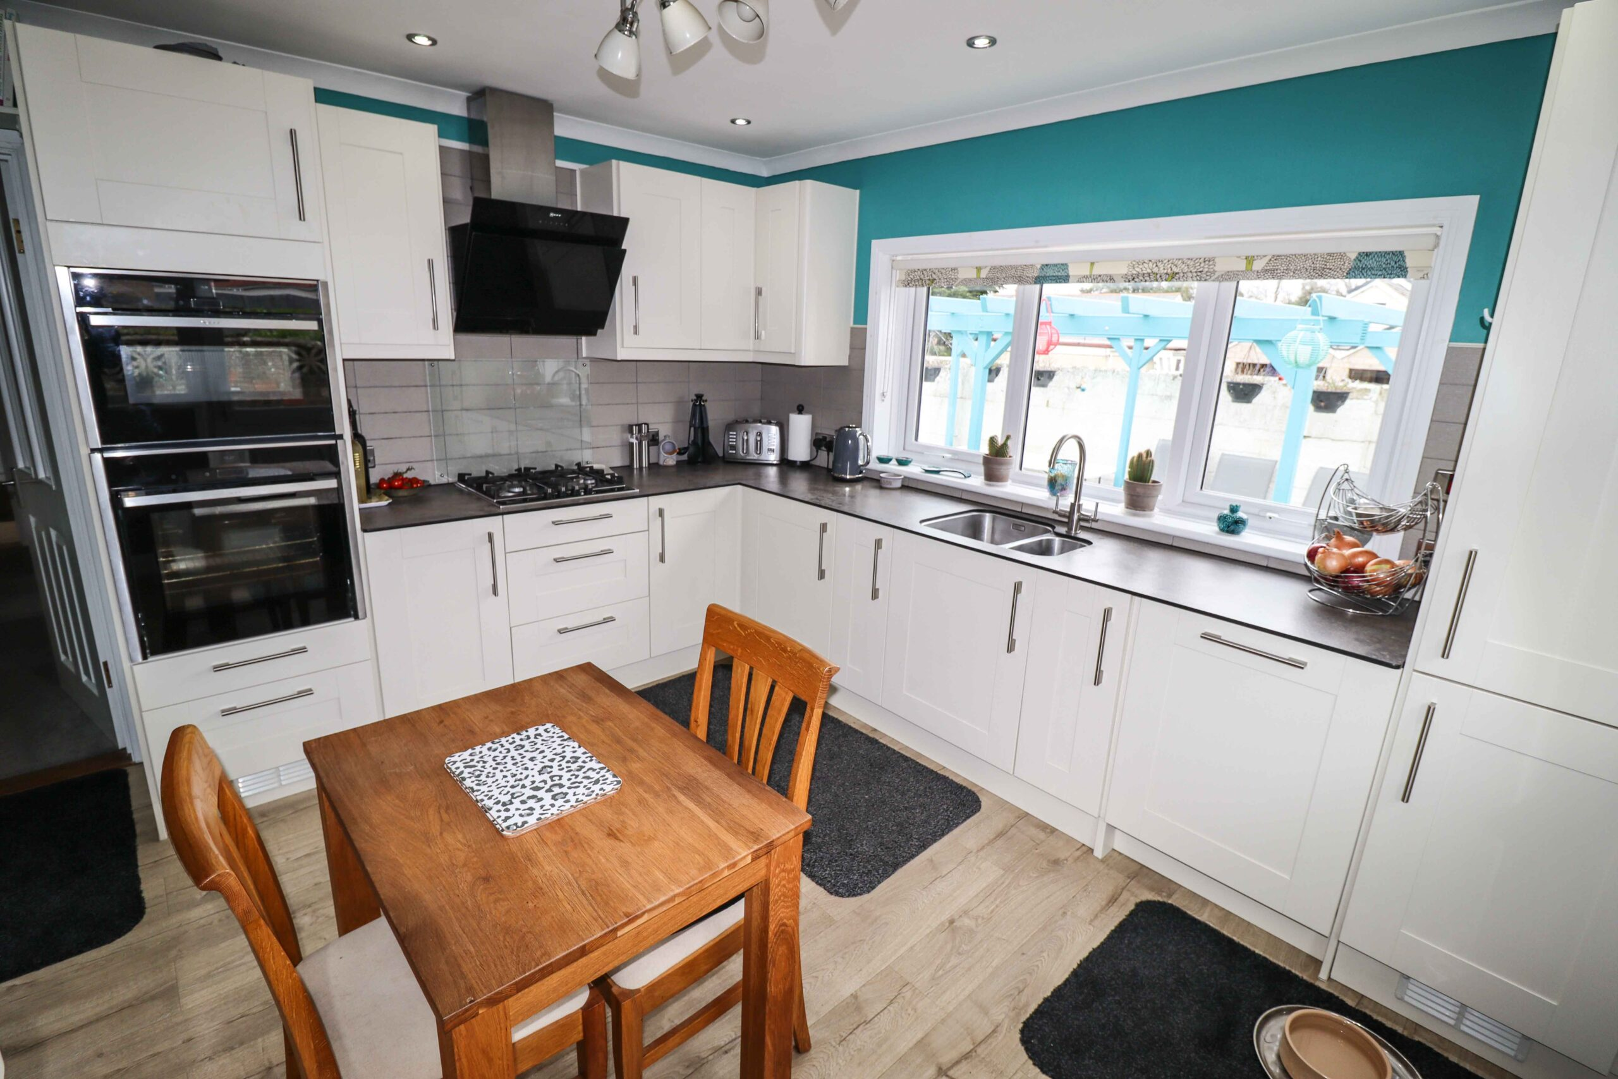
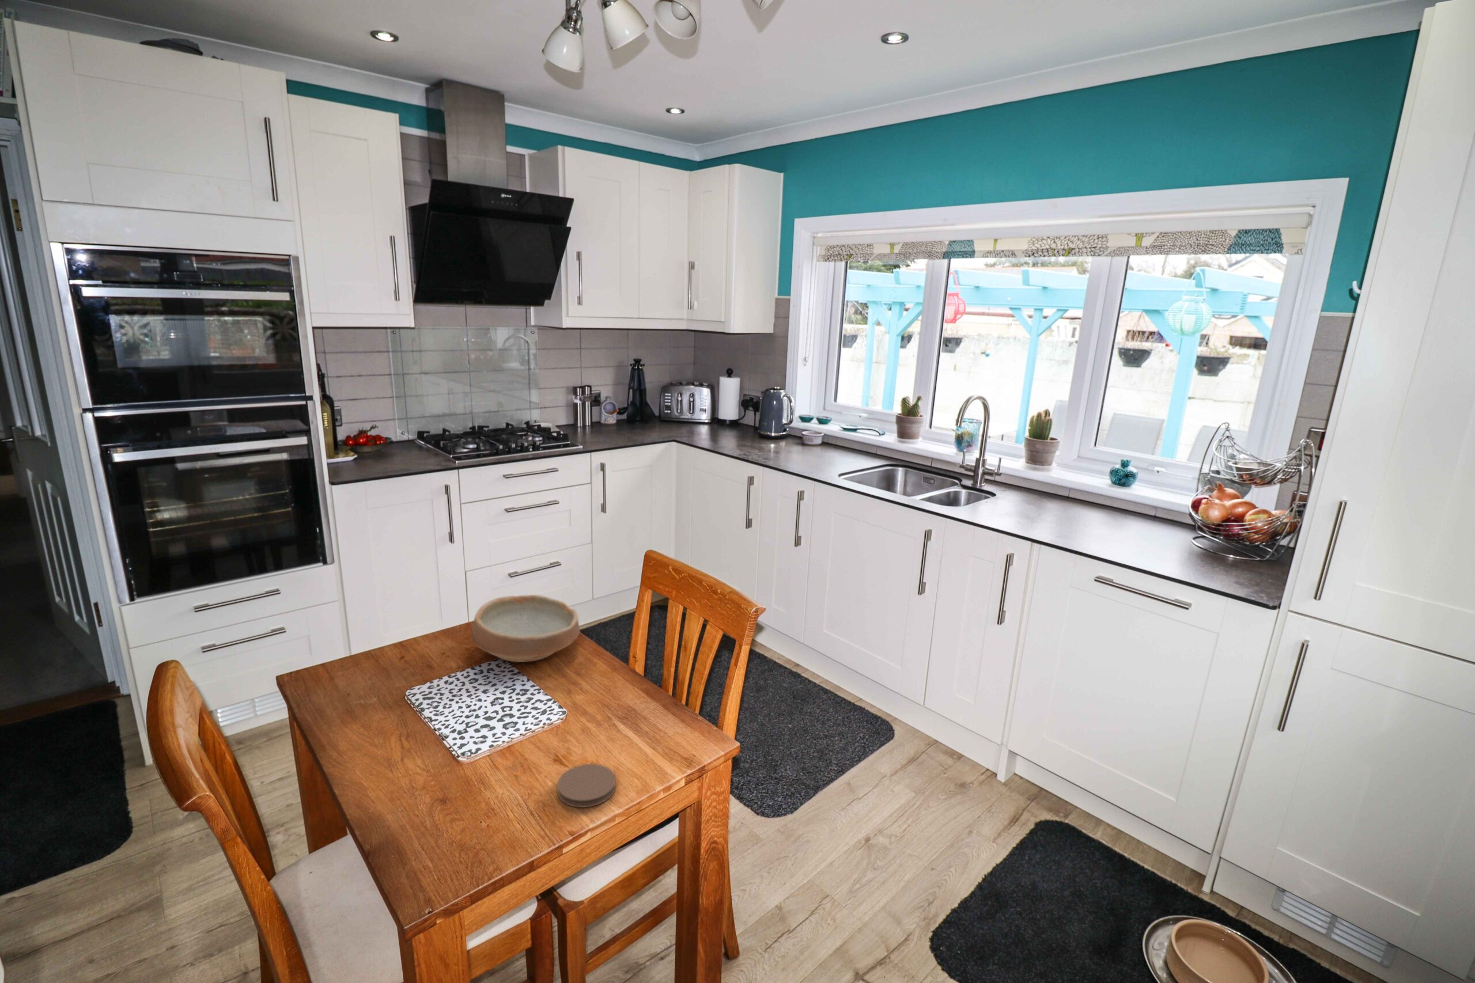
+ coaster (586, 784)
+ bowl (526, 630)
